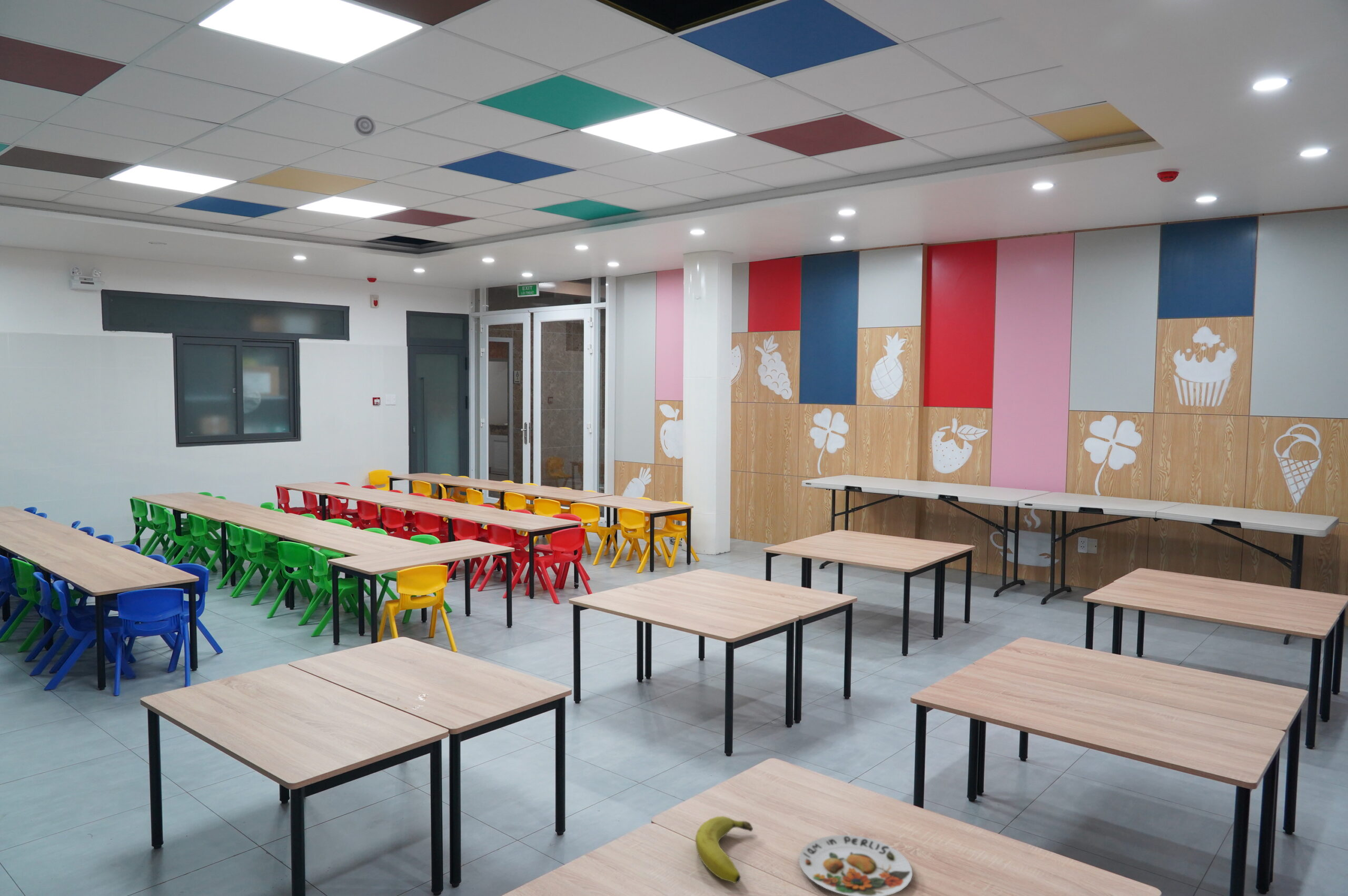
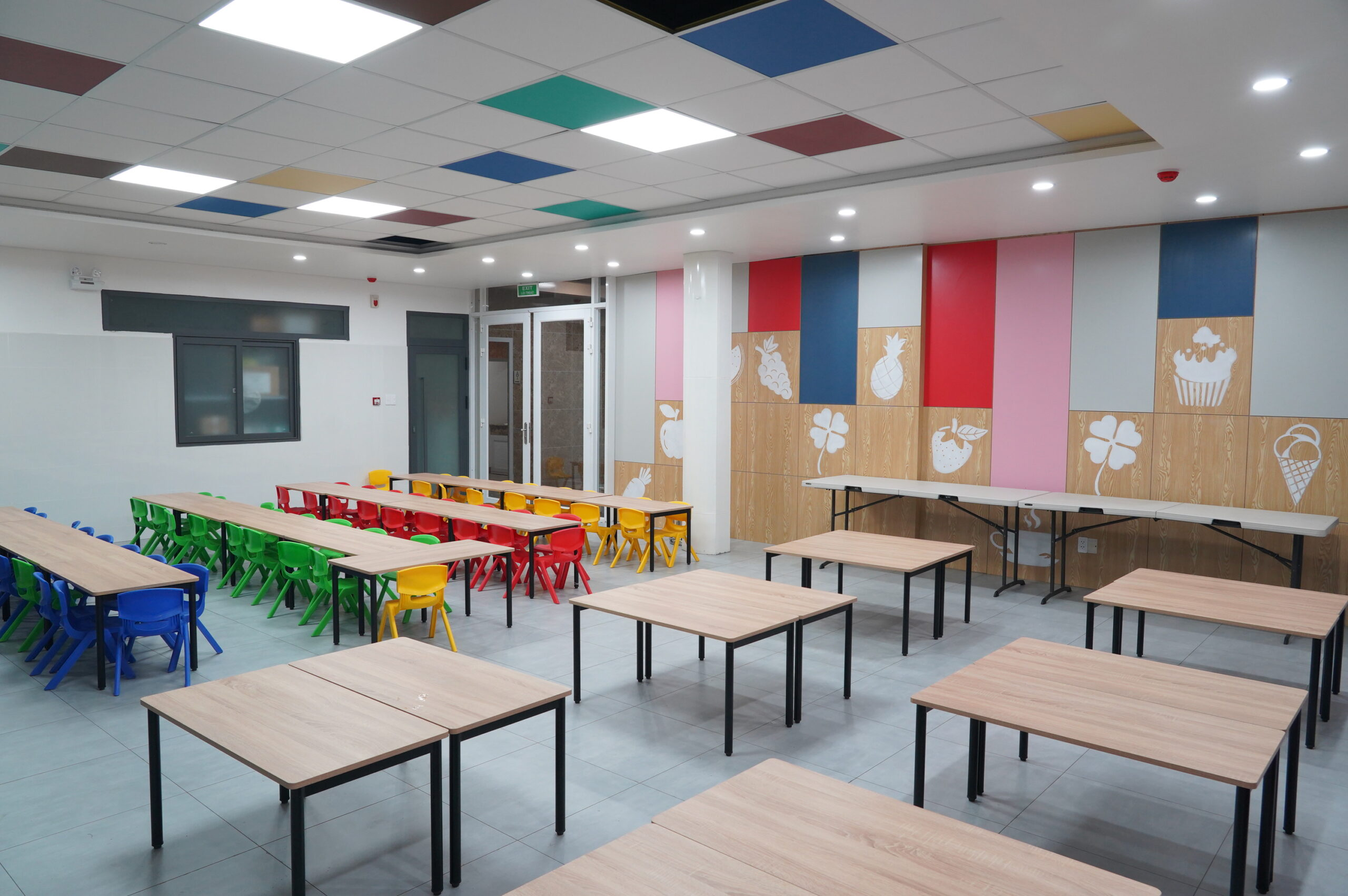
- smoke detector (364, 125)
- fruit (722, 849)
- plate (855, 866)
